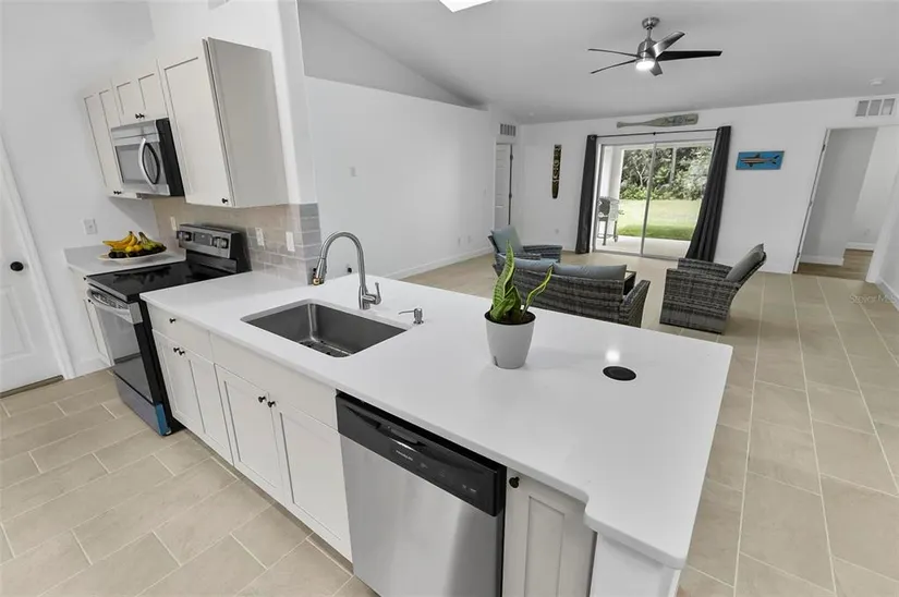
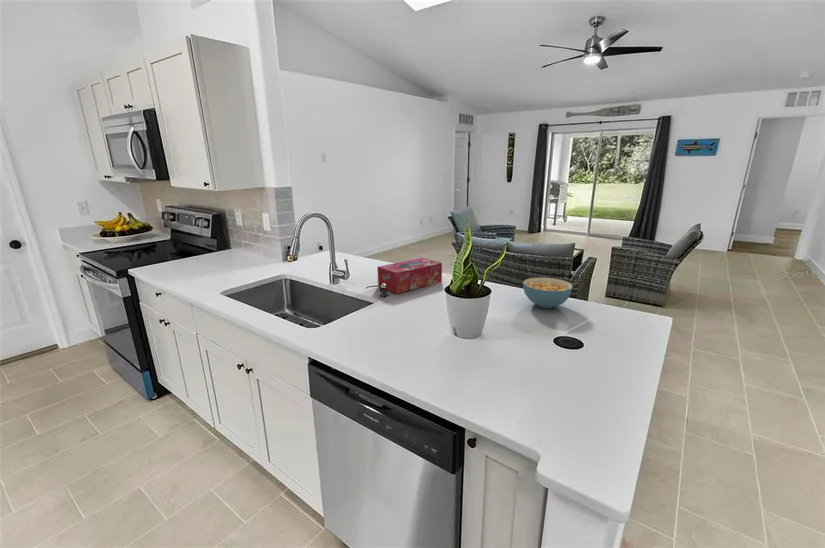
+ tissue box (410, 274)
+ cereal bowl (546, 294)
